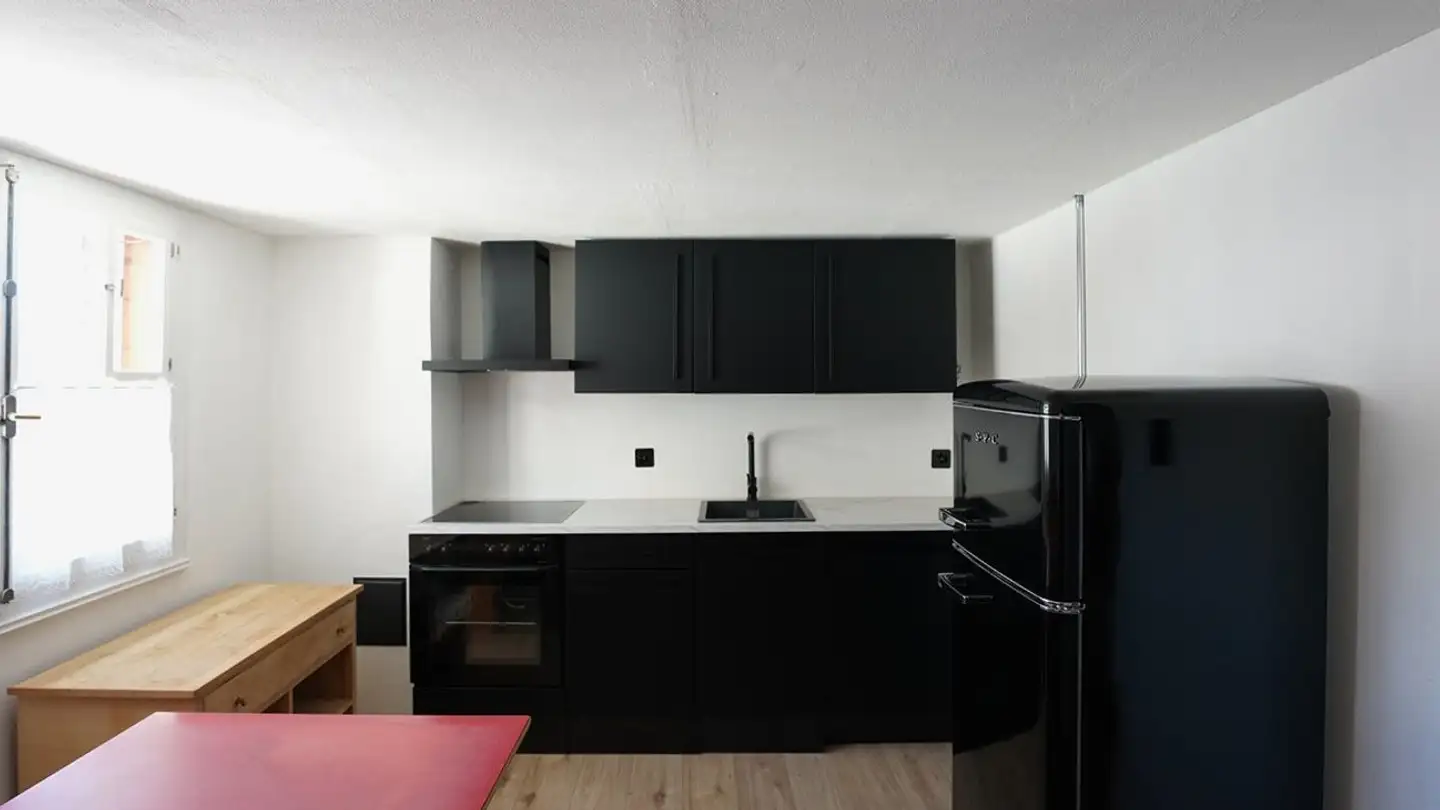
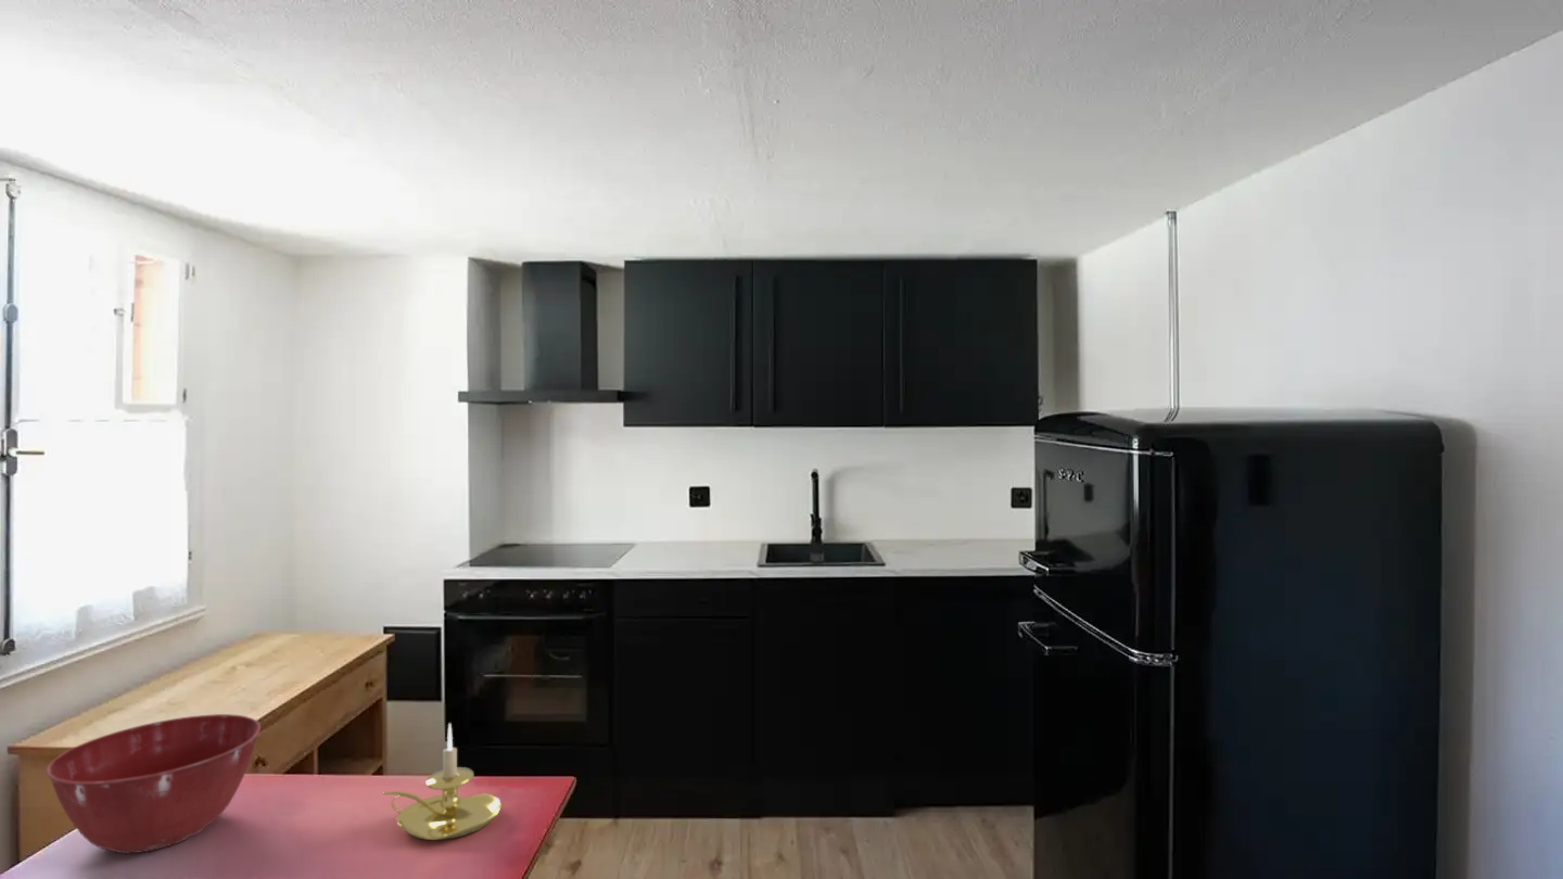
+ mixing bowl (161, 788)
+ candle holder (442, 773)
